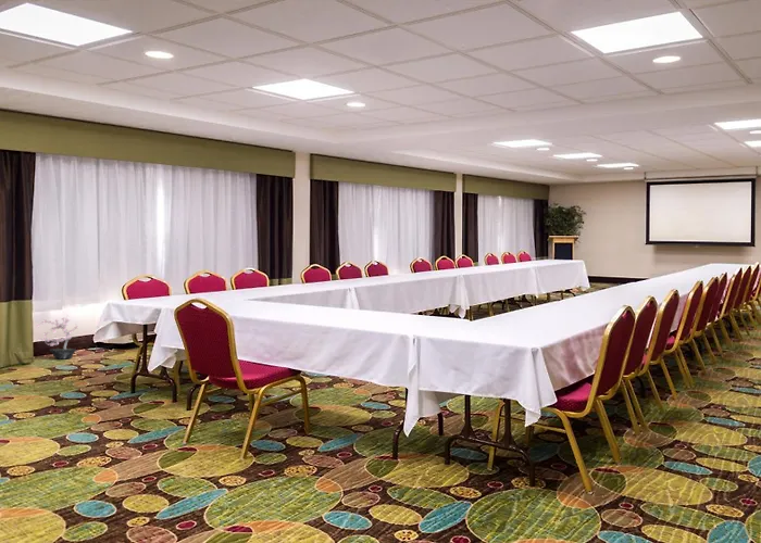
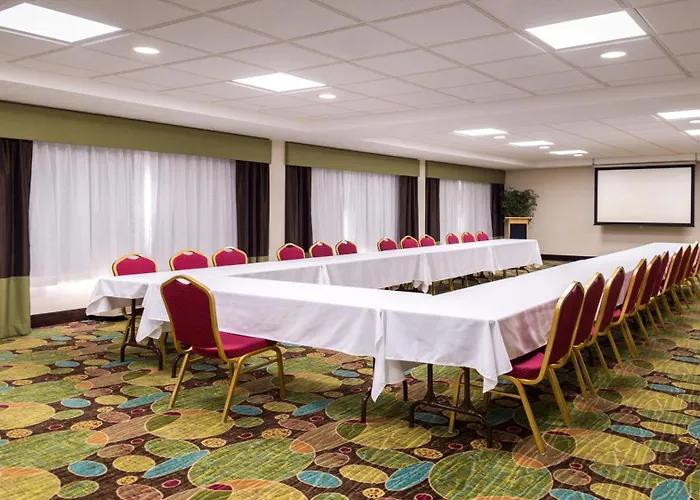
- potted plant (55, 338)
